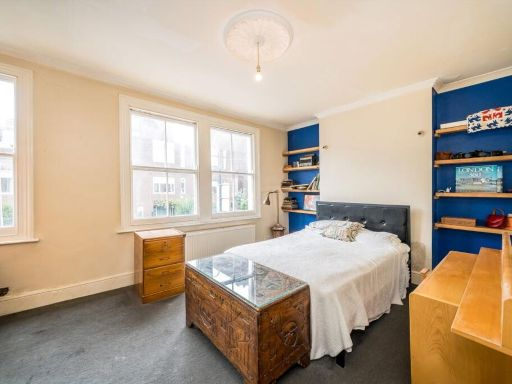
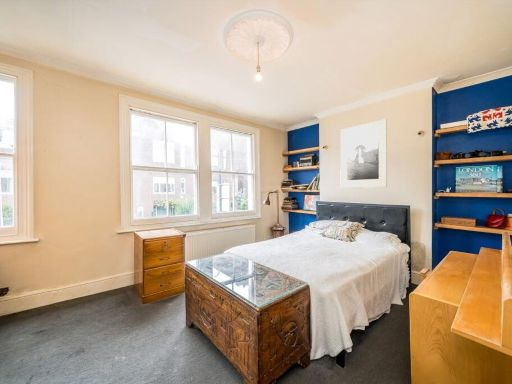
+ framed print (361, 156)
